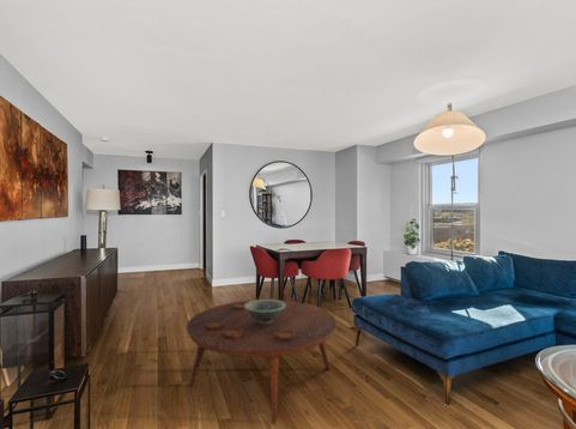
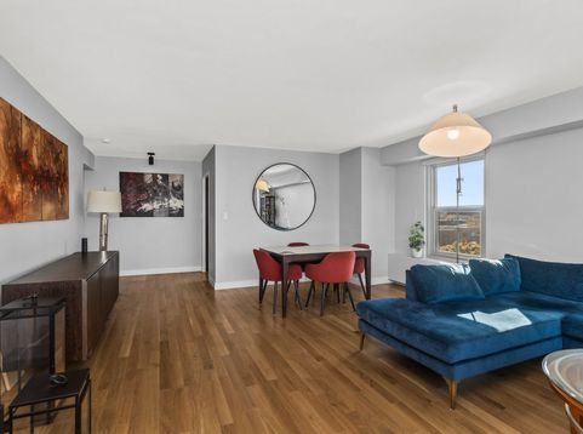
- decorative bowl (265, 314)
- coffee table (262, 346)
